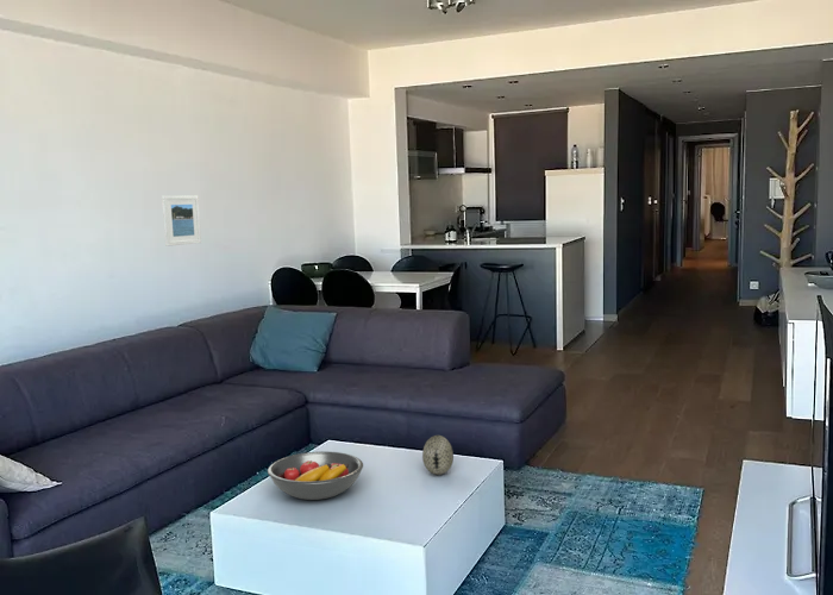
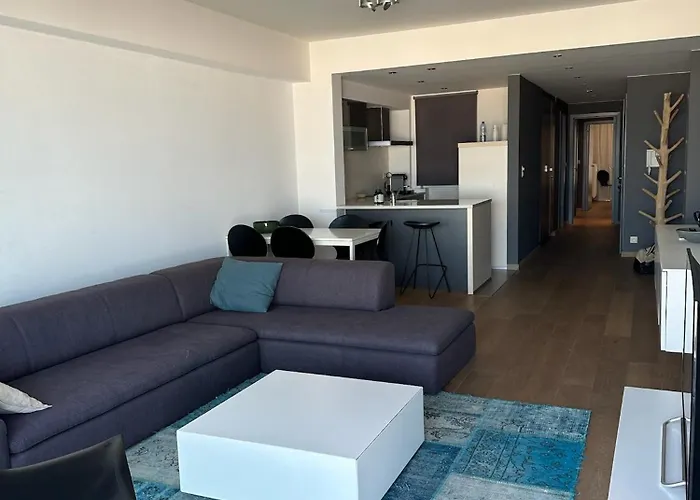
- fruit bowl (315, 475)
- decorative egg (437, 455)
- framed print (182, 220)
